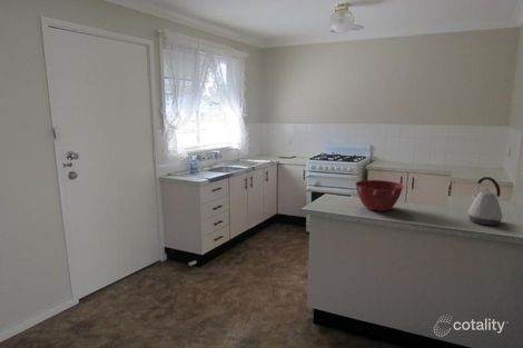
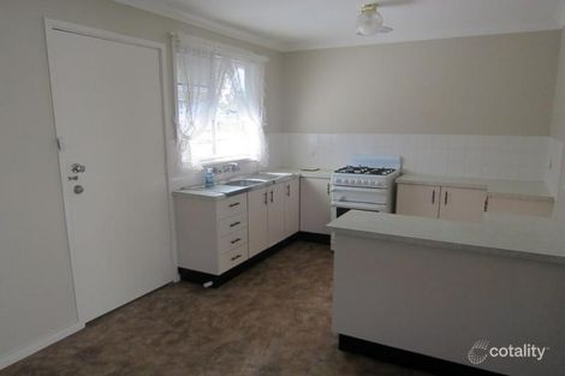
- kettle (485, 199)
- mixing bowl (378, 196)
